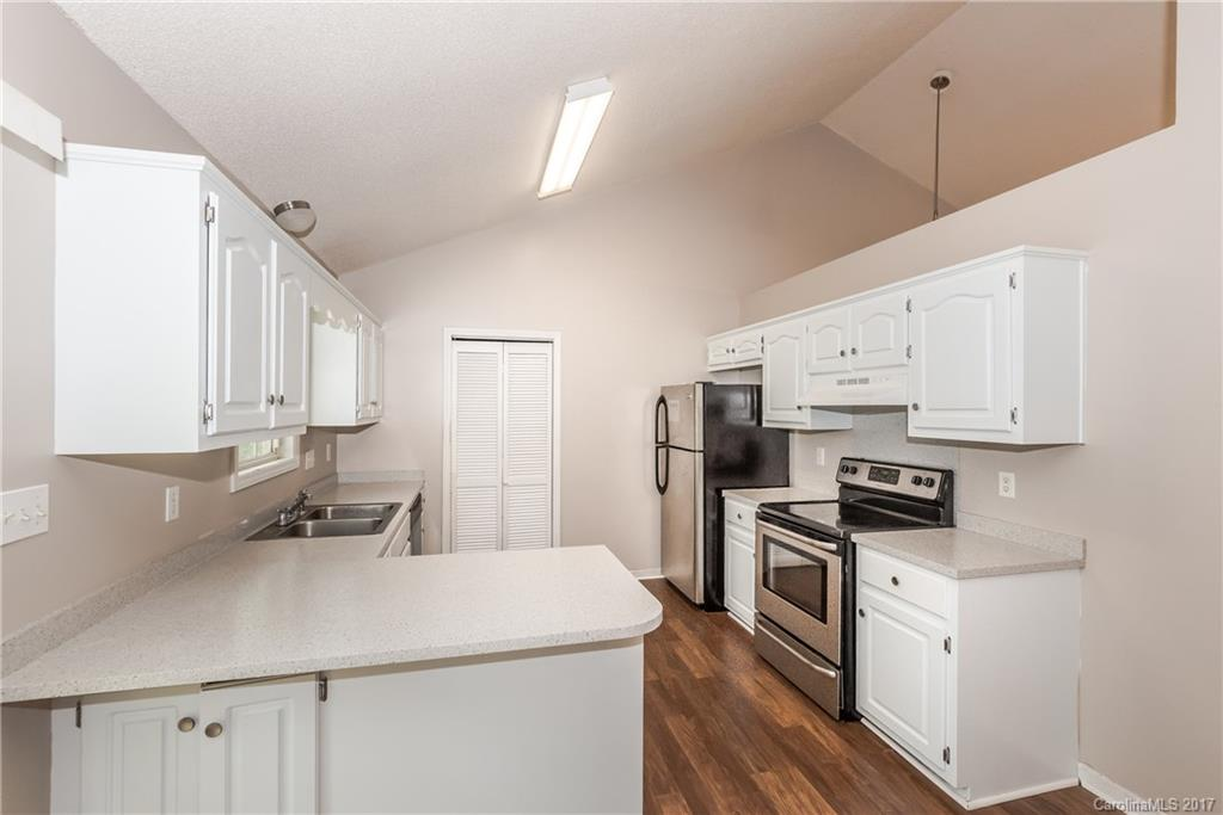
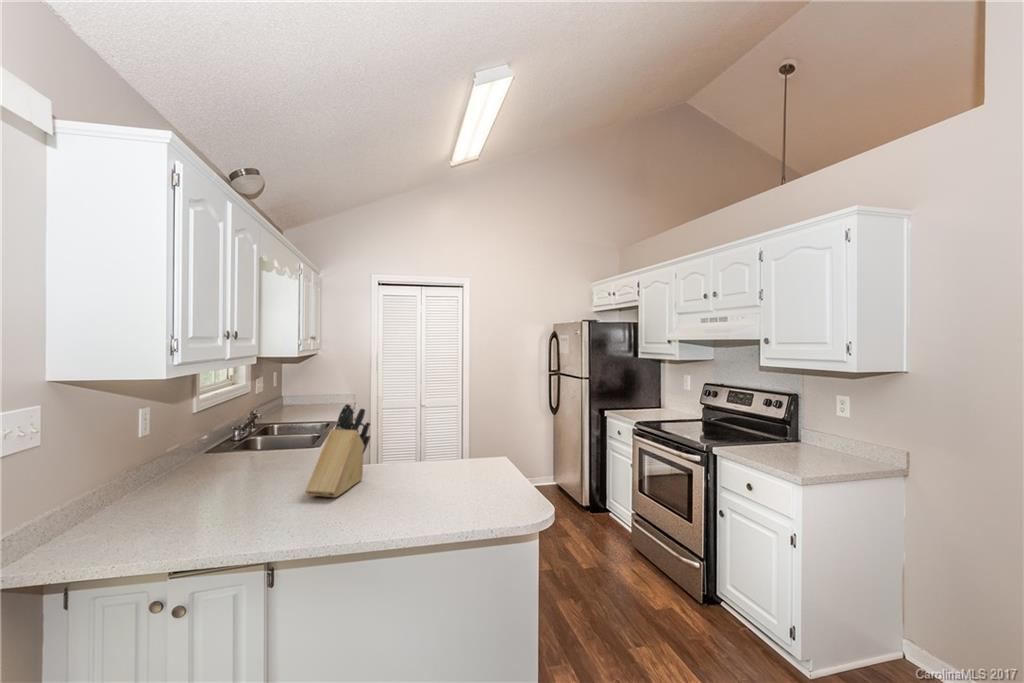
+ knife block (341, 446)
